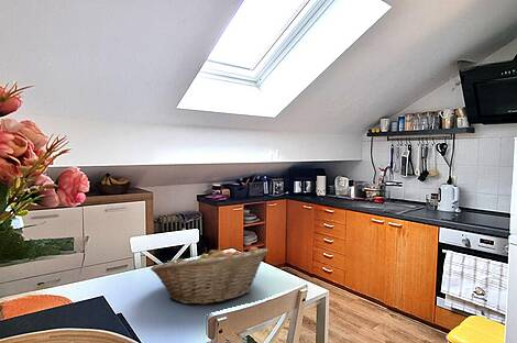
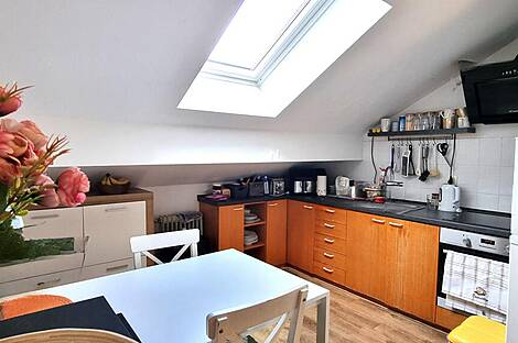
- fruit basket (211, 268)
